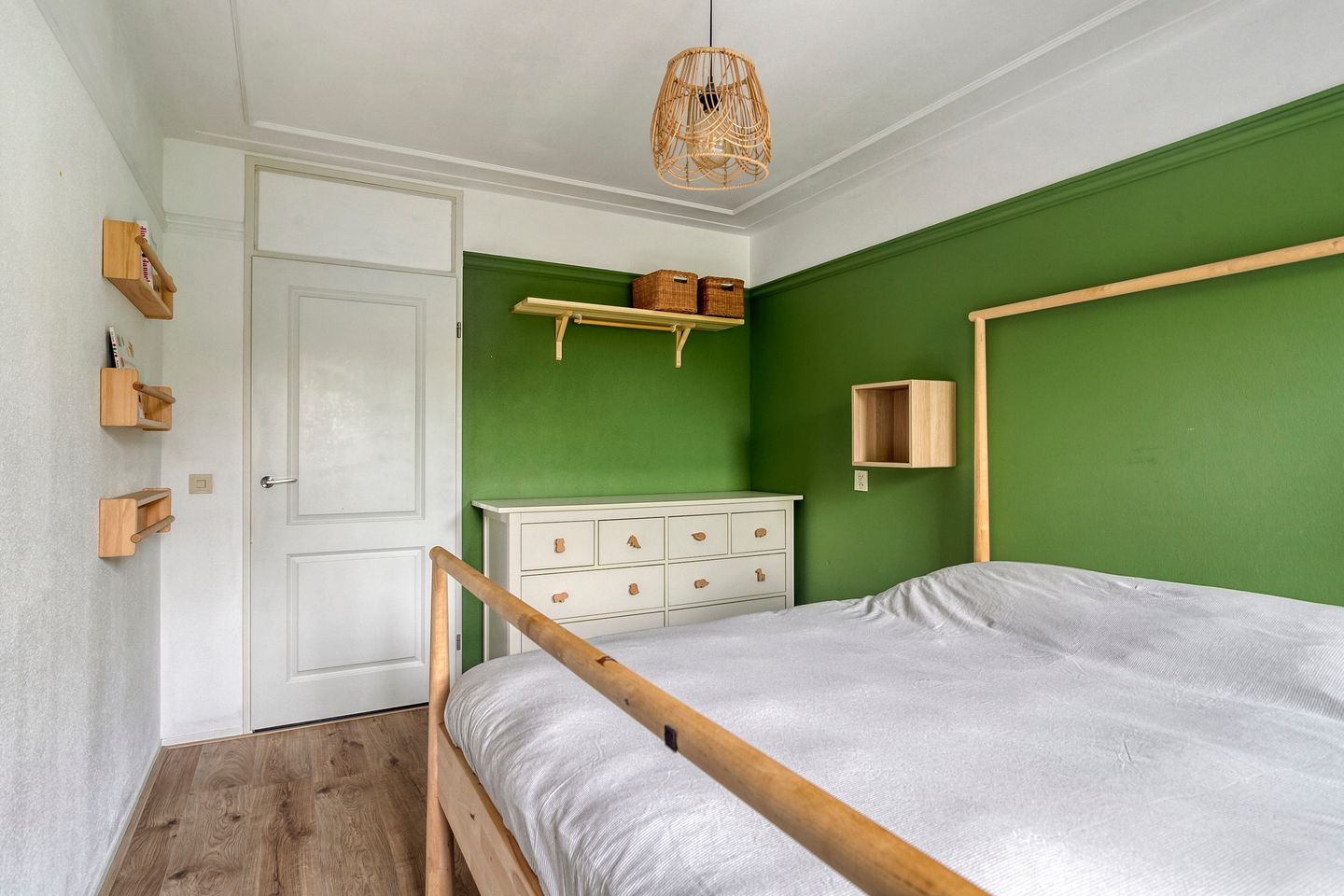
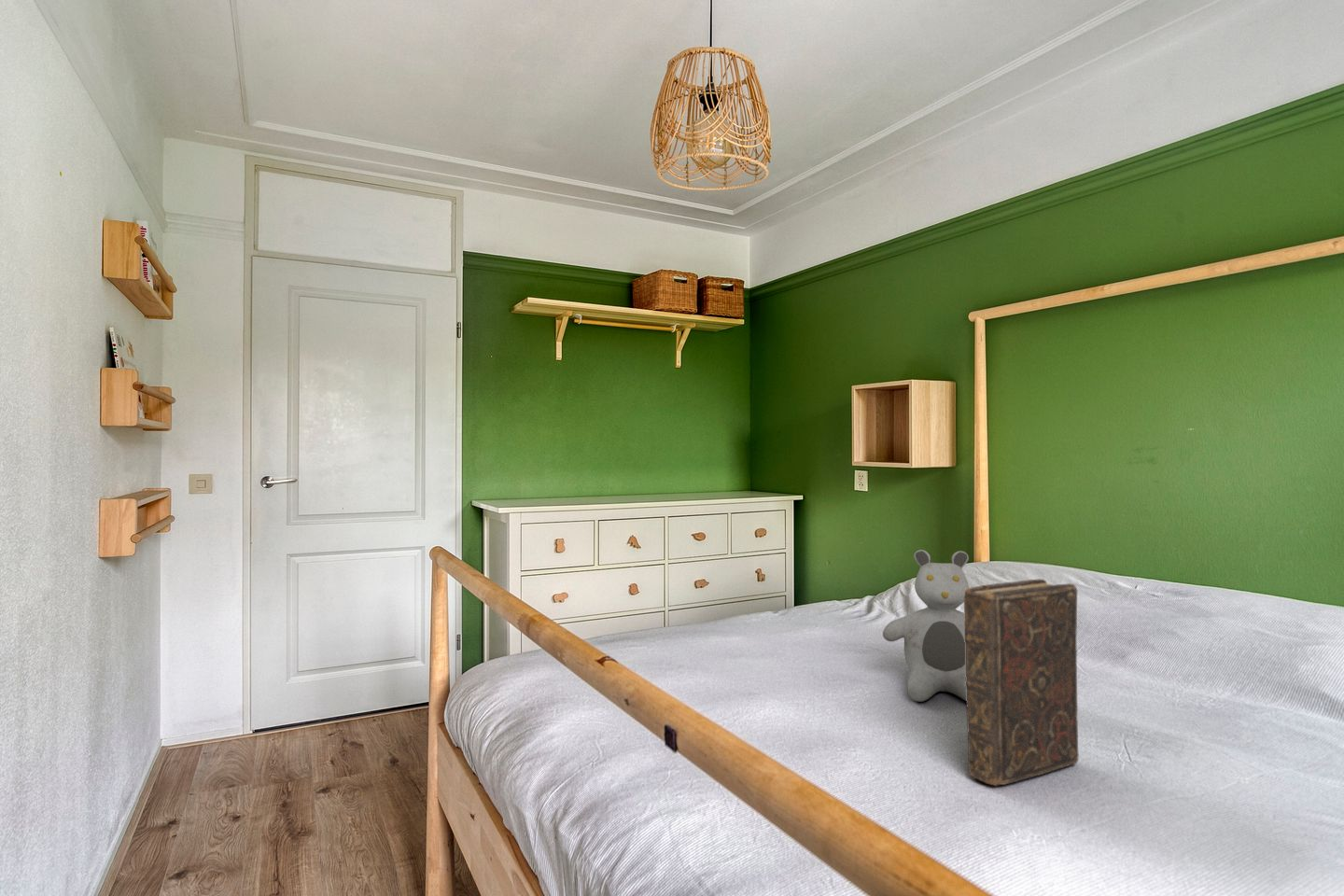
+ teddy bear (944, 623)
+ book (1020, 677)
